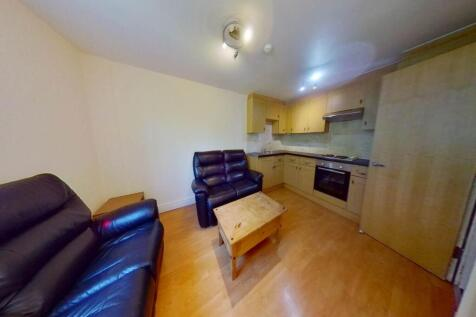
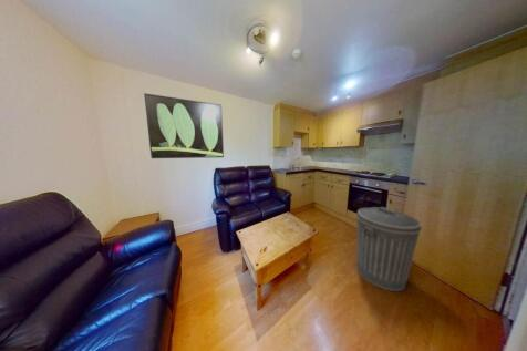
+ trash can (382, 242)
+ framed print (188, 130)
